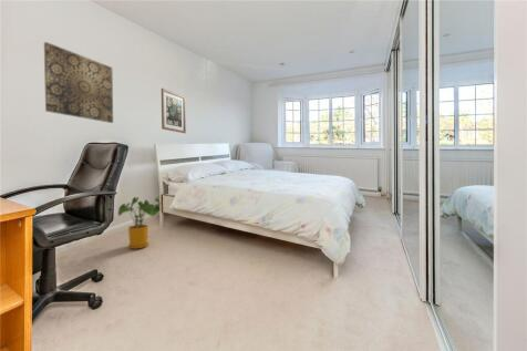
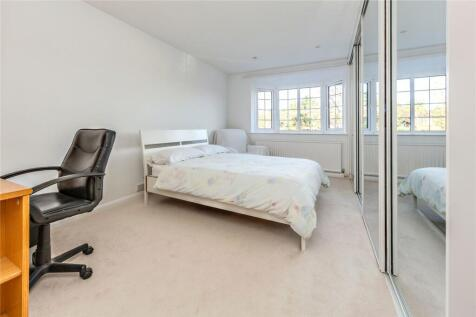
- house plant (141, 220)
- wall art (174, 112)
- wall art (82, 86)
